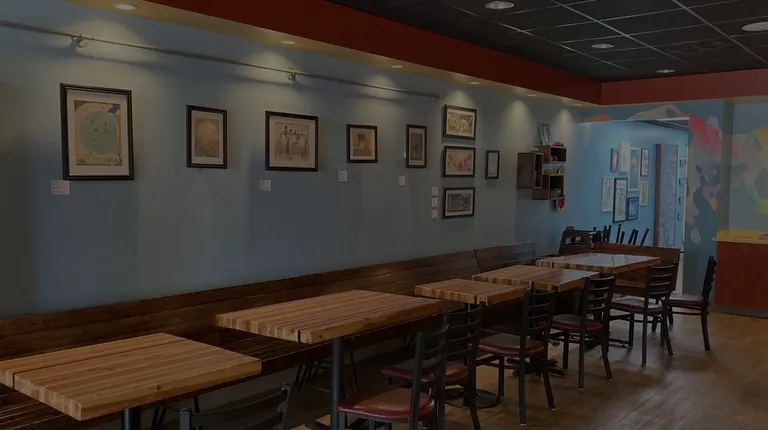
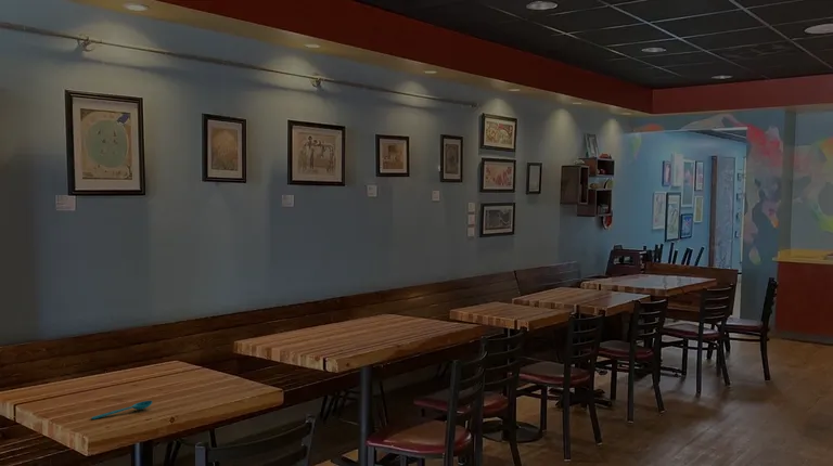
+ spoon (123, 410)
